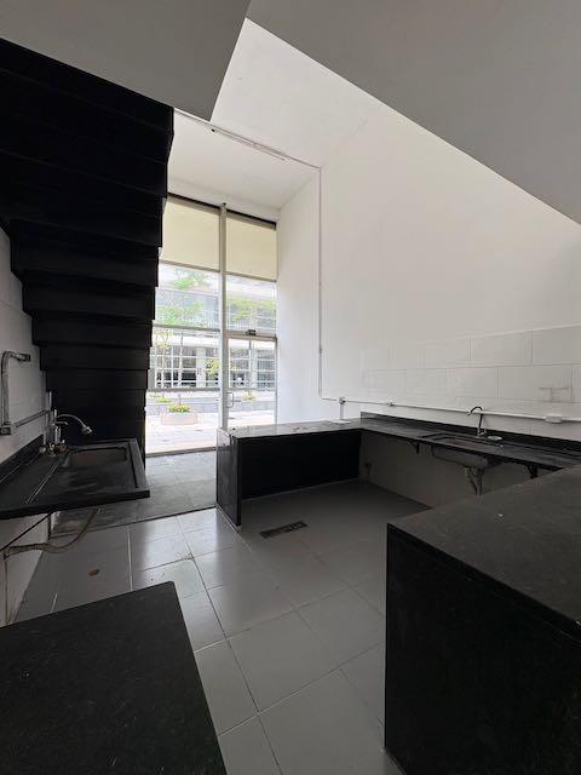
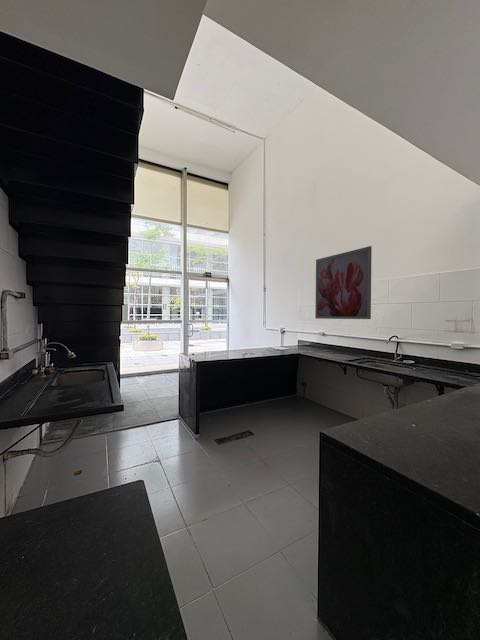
+ wall art (340, 286)
